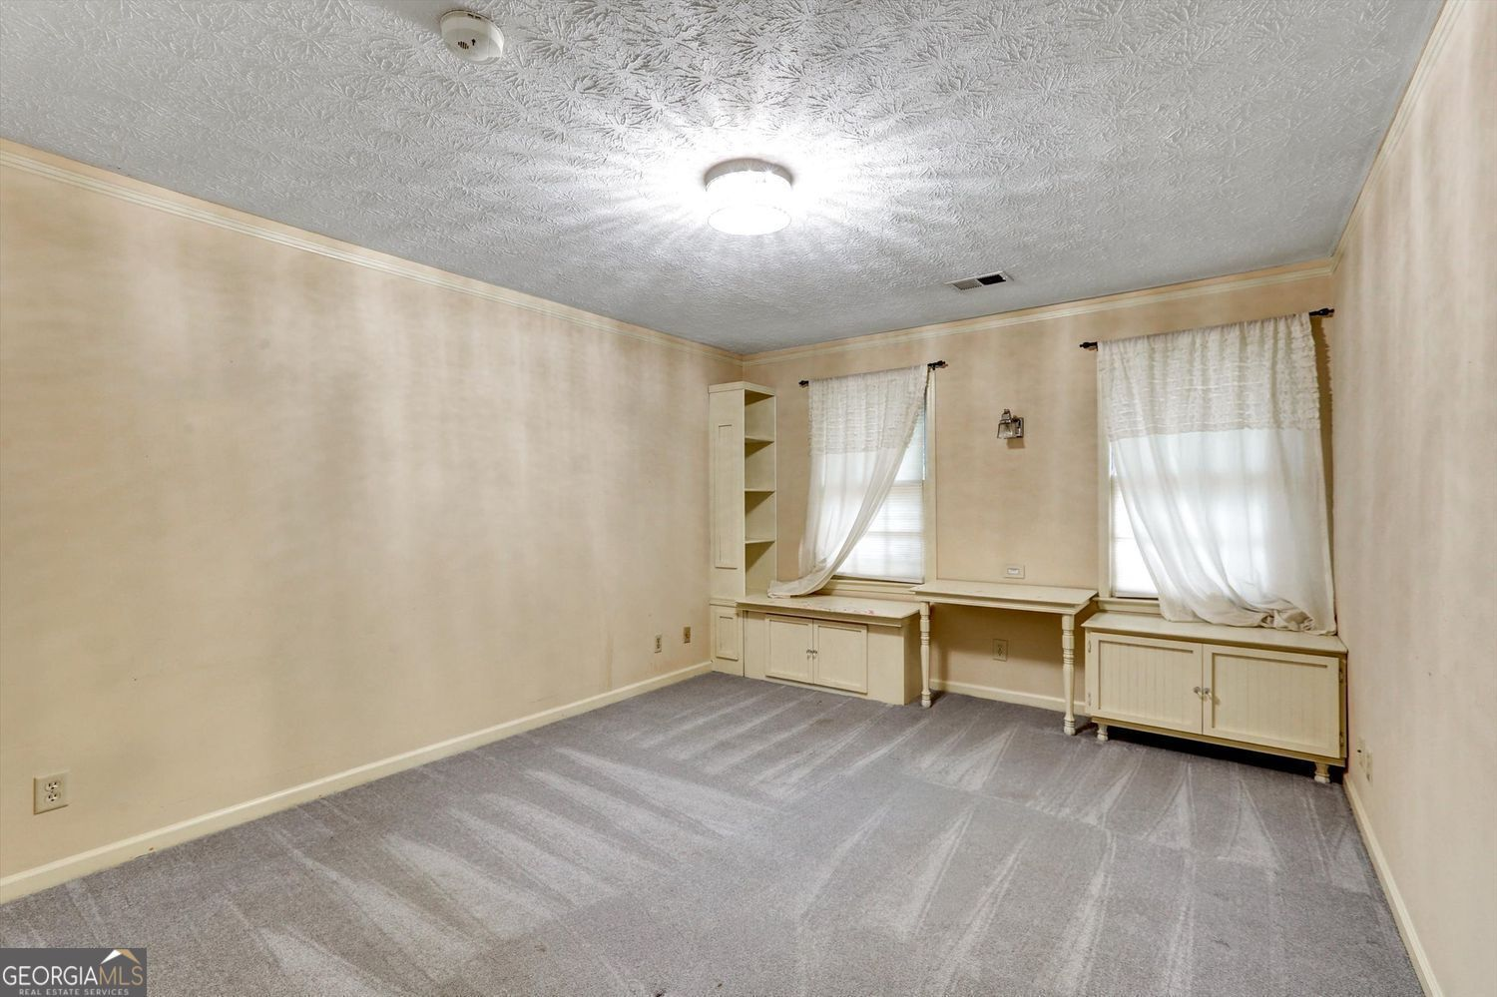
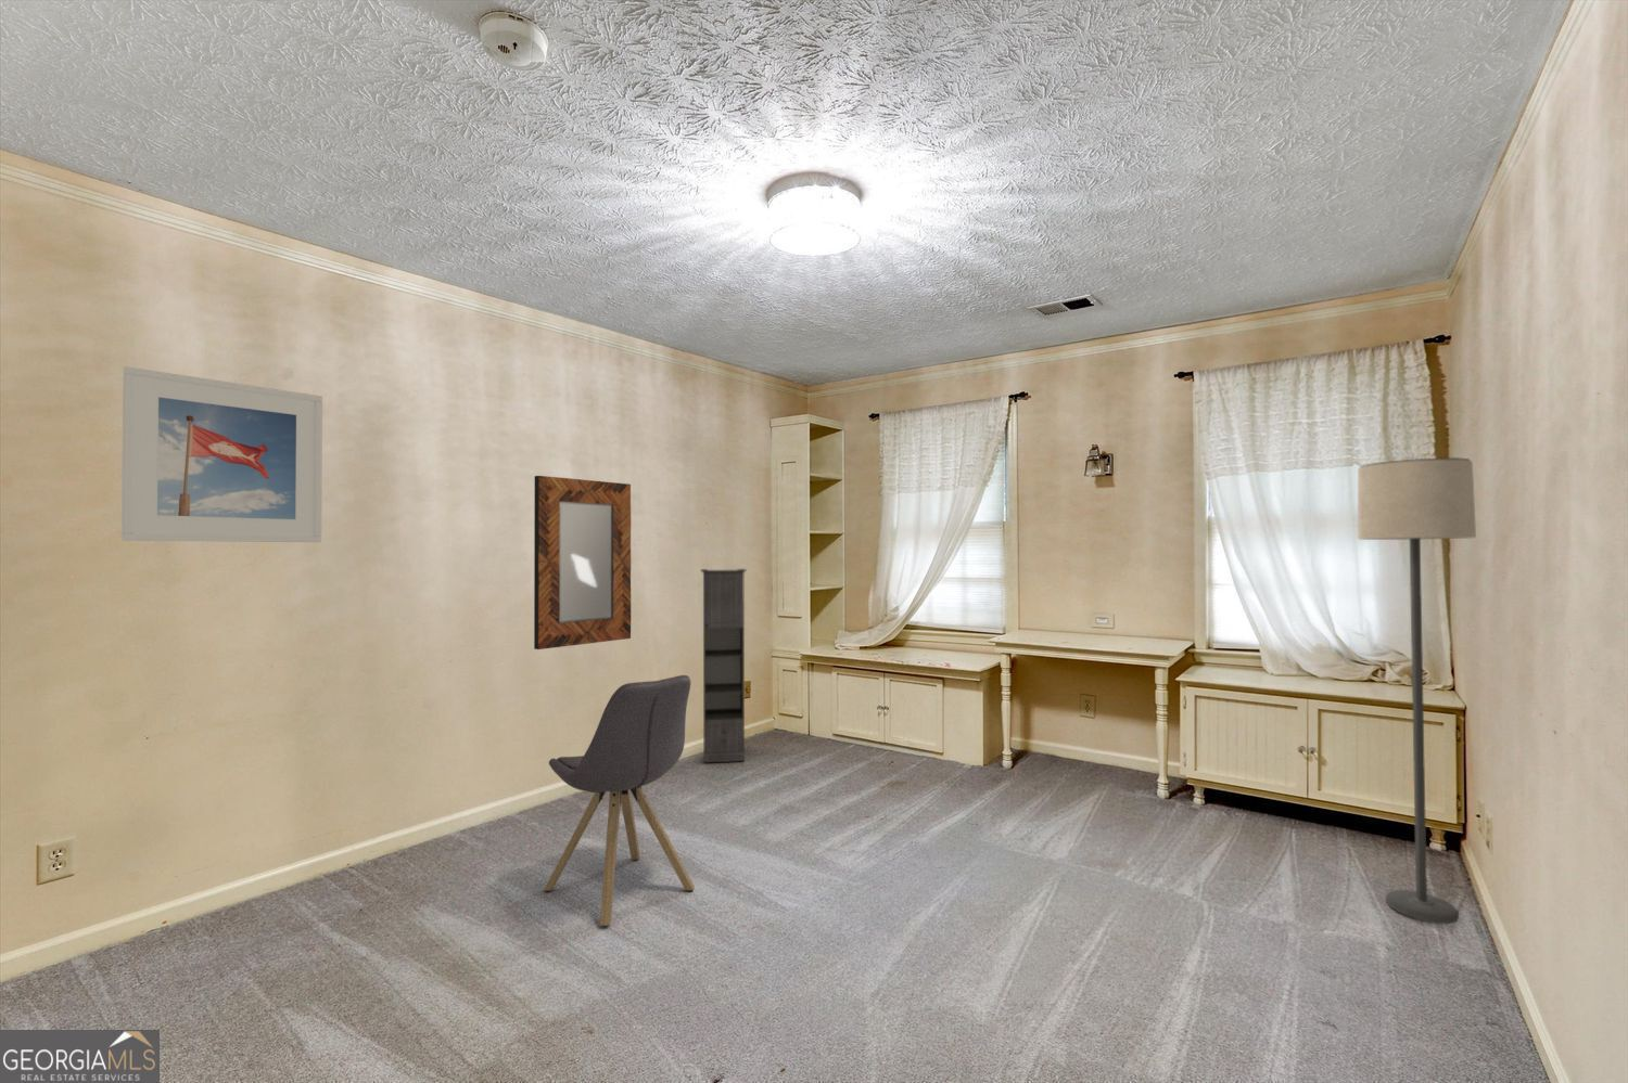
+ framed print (230, 462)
+ lamp (1416, 685)
+ chair (620, 781)
+ home mirror (585, 562)
+ storage cabinet (723, 661)
